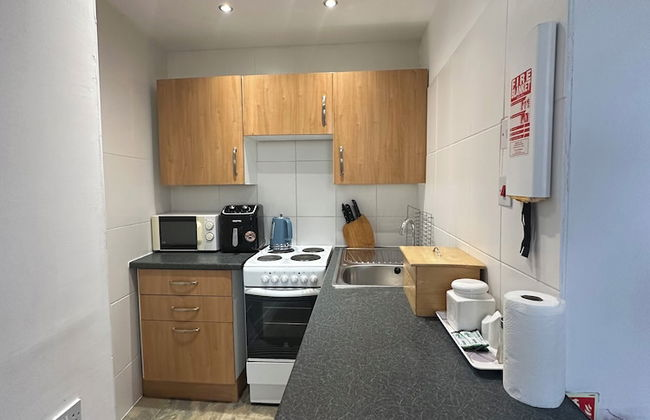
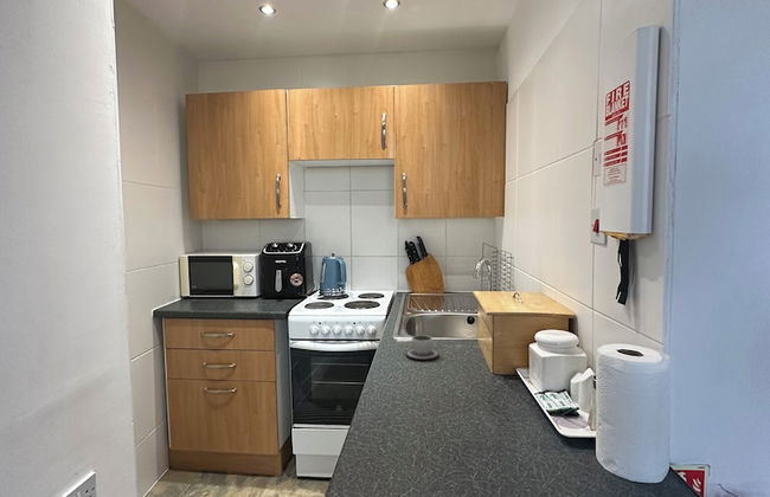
+ cup (422, 346)
